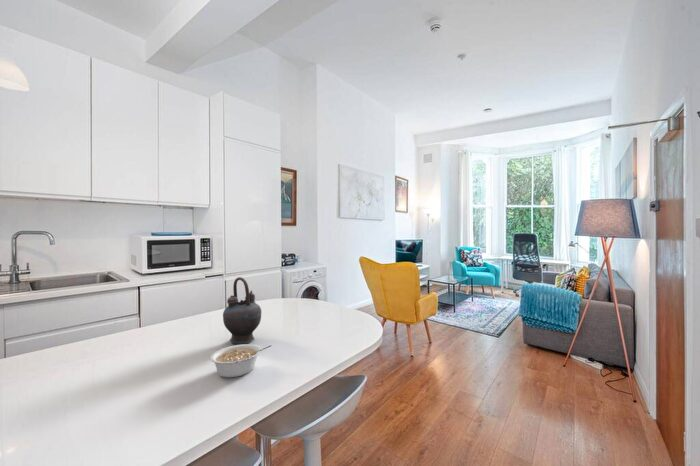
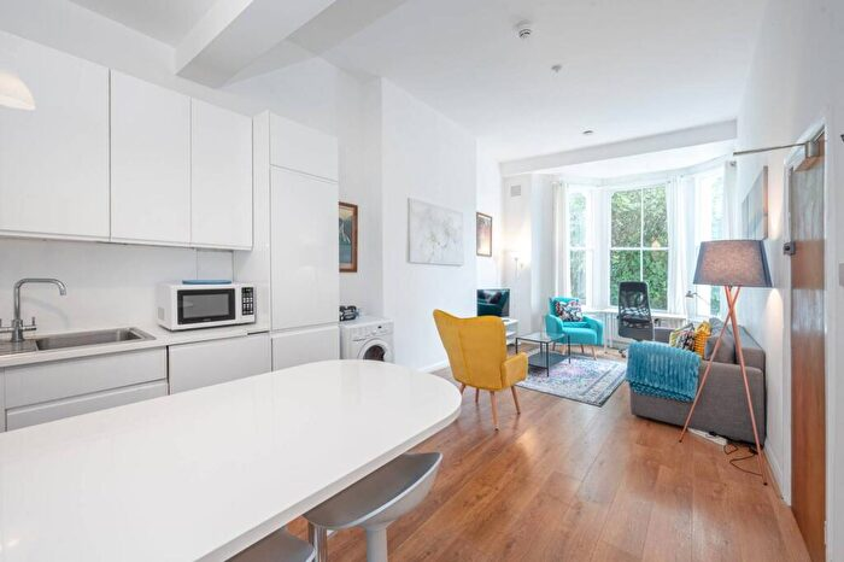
- teapot (240, 308)
- legume (238, 359)
